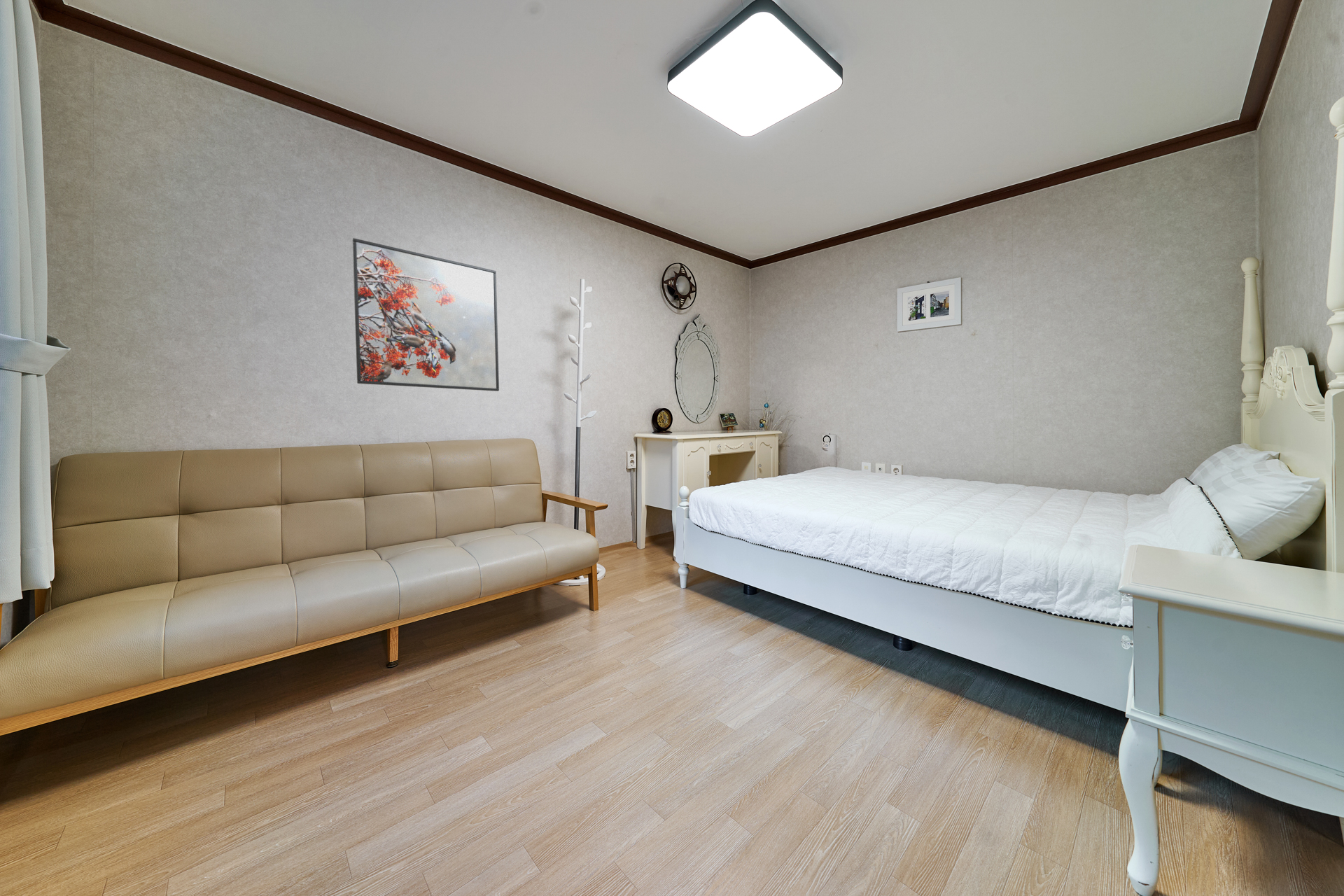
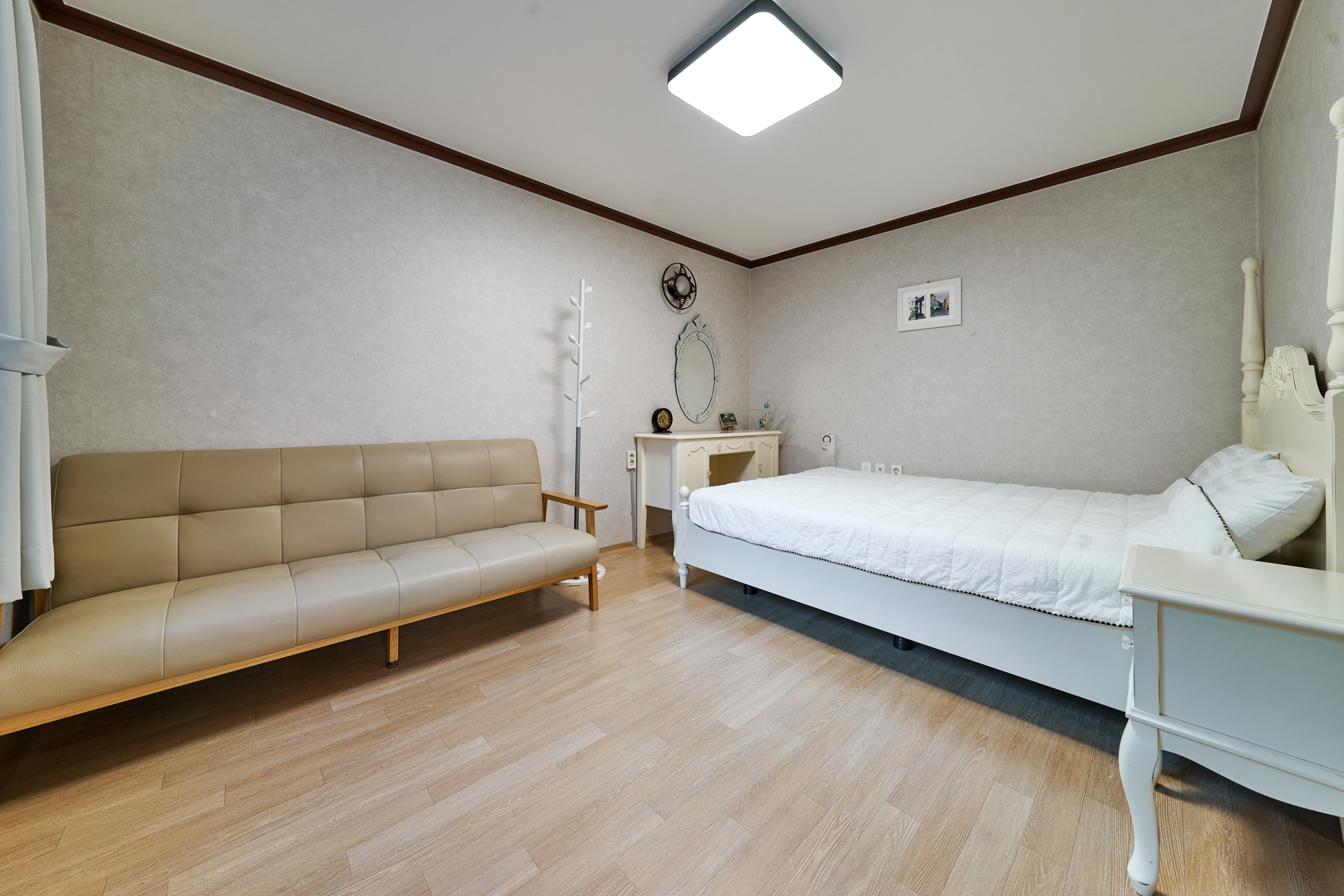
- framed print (433, 322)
